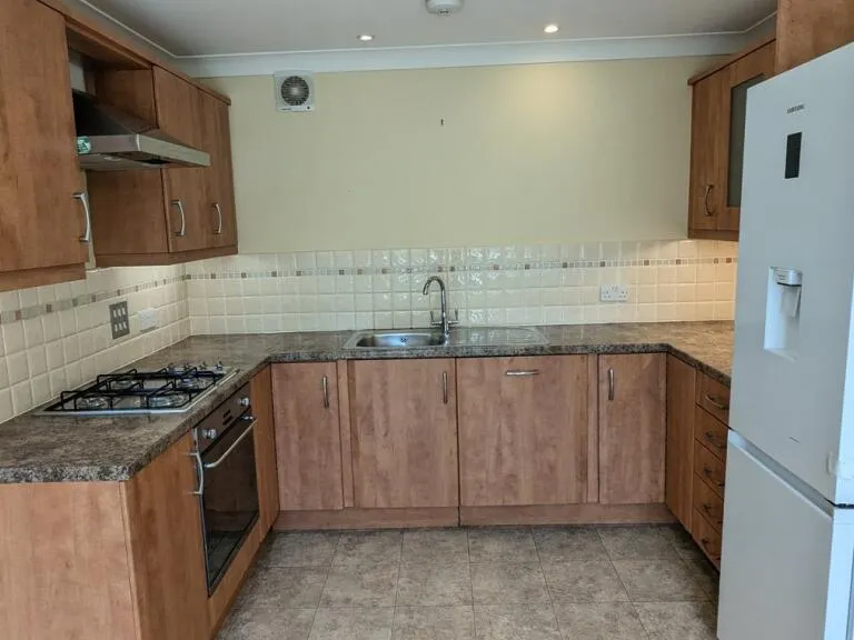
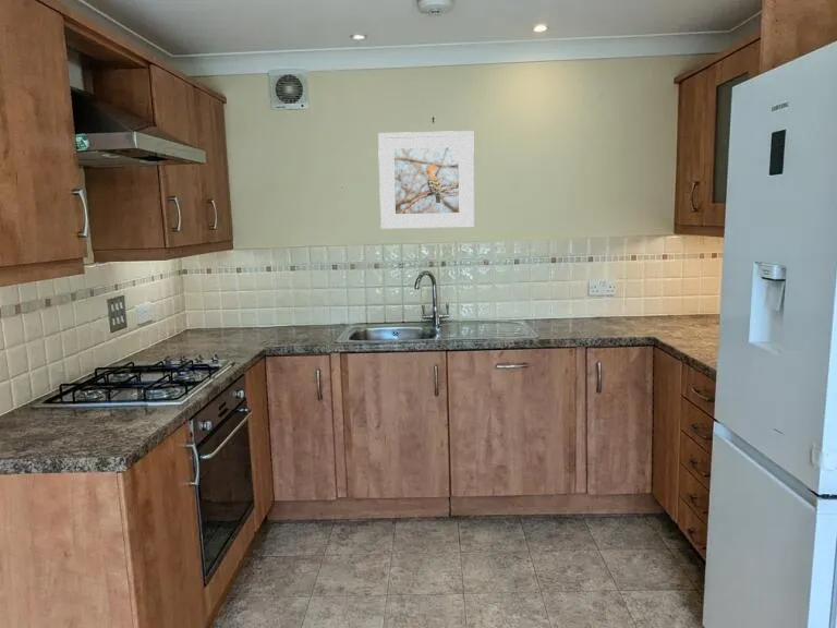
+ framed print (426, 180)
